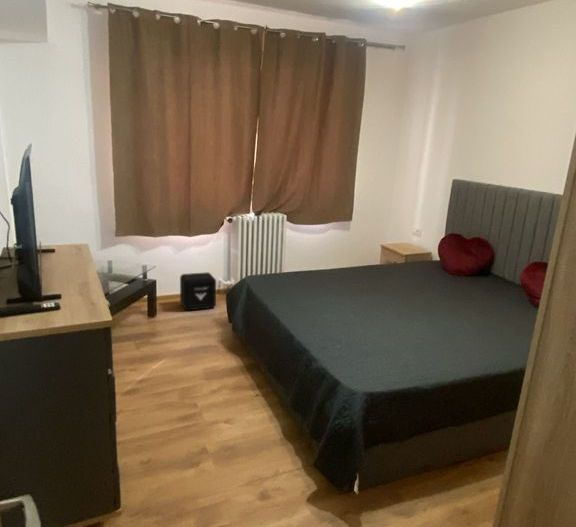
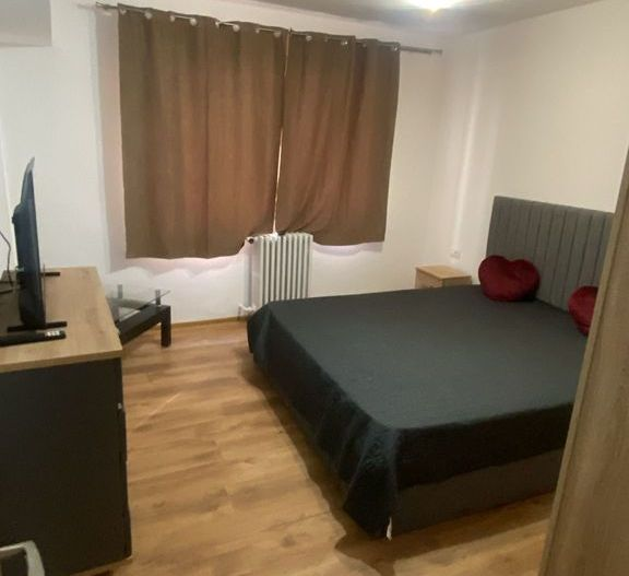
- air purifier (198, 291)
